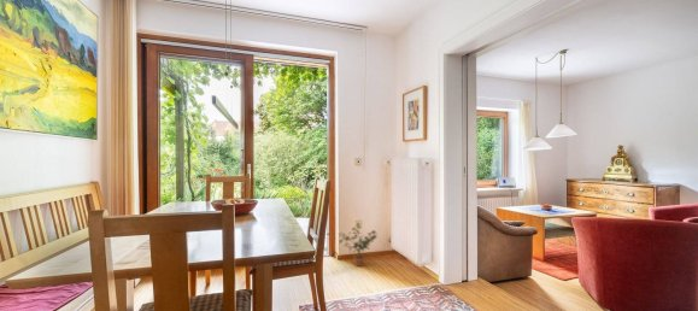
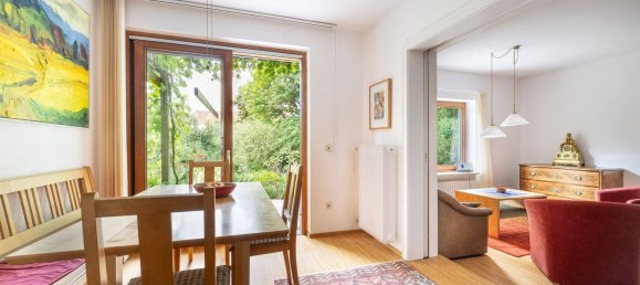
- potted plant (358, 245)
